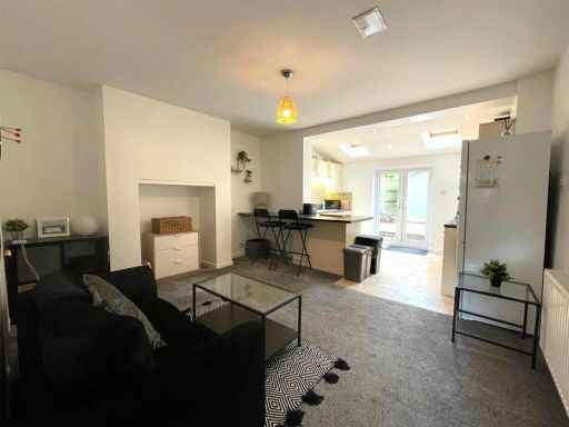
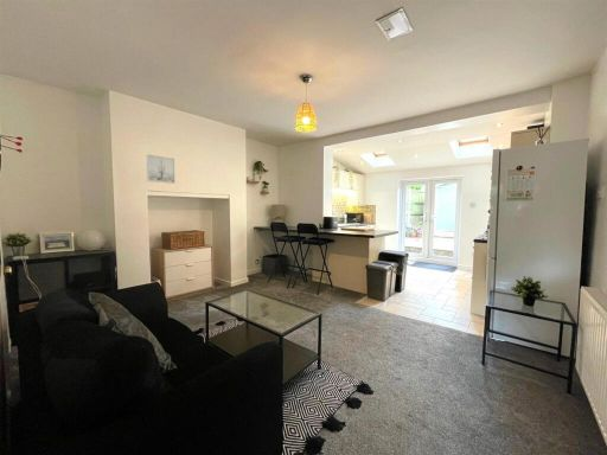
+ wall art (161, 169)
